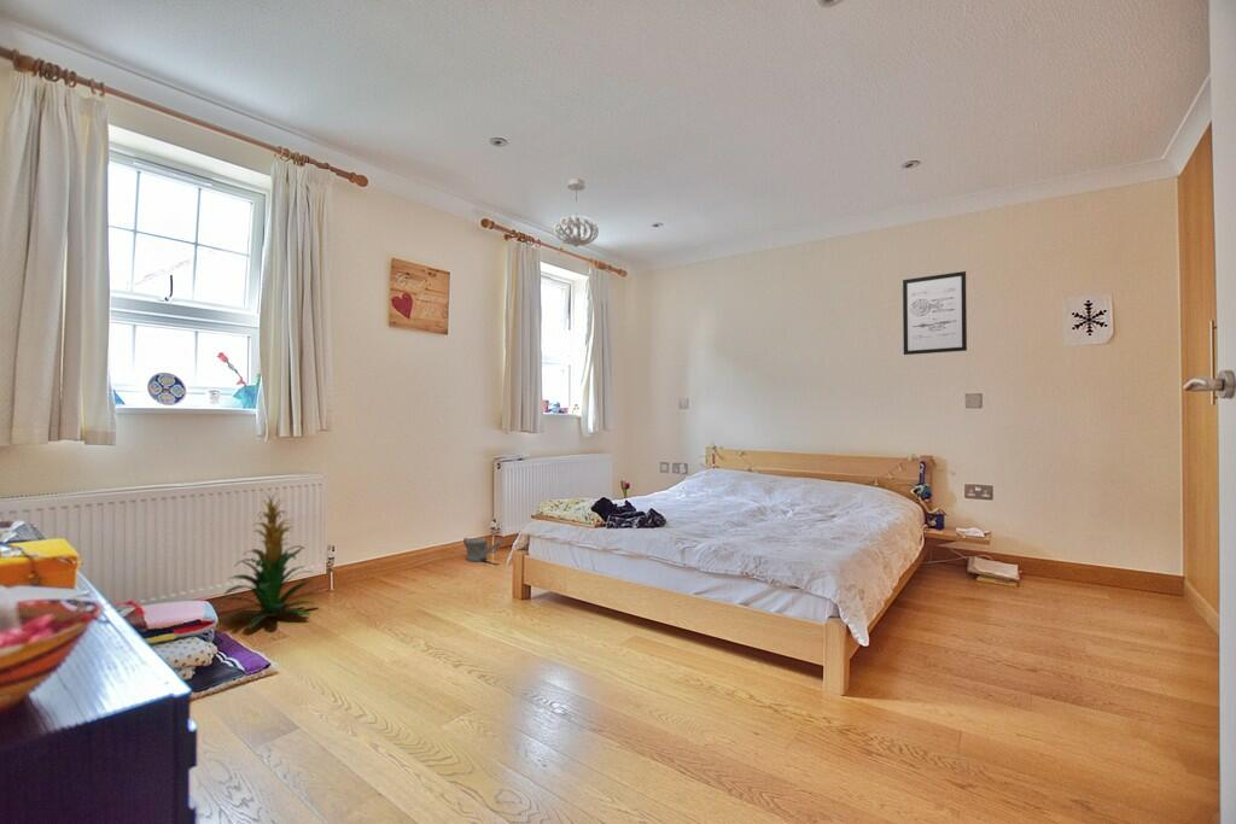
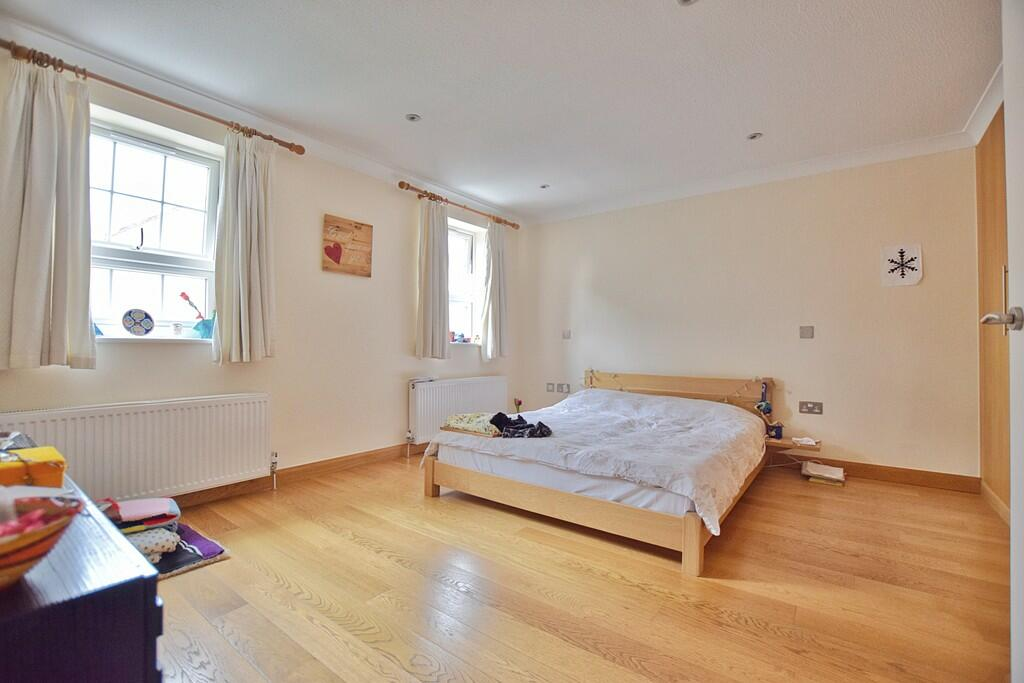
- wall art (933, 314)
- pendant light (576, 215)
- indoor plant (272, 554)
- watering can (480, 549)
